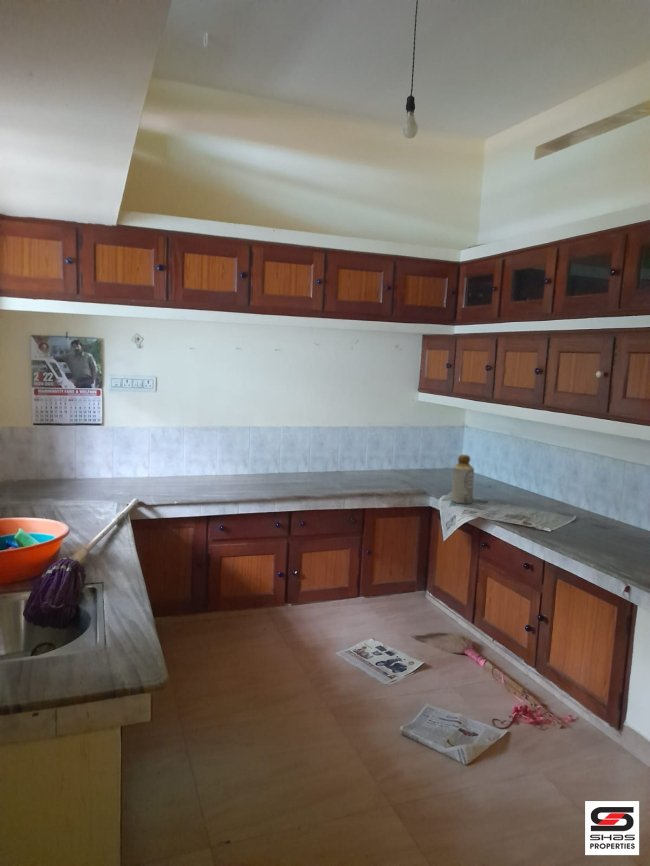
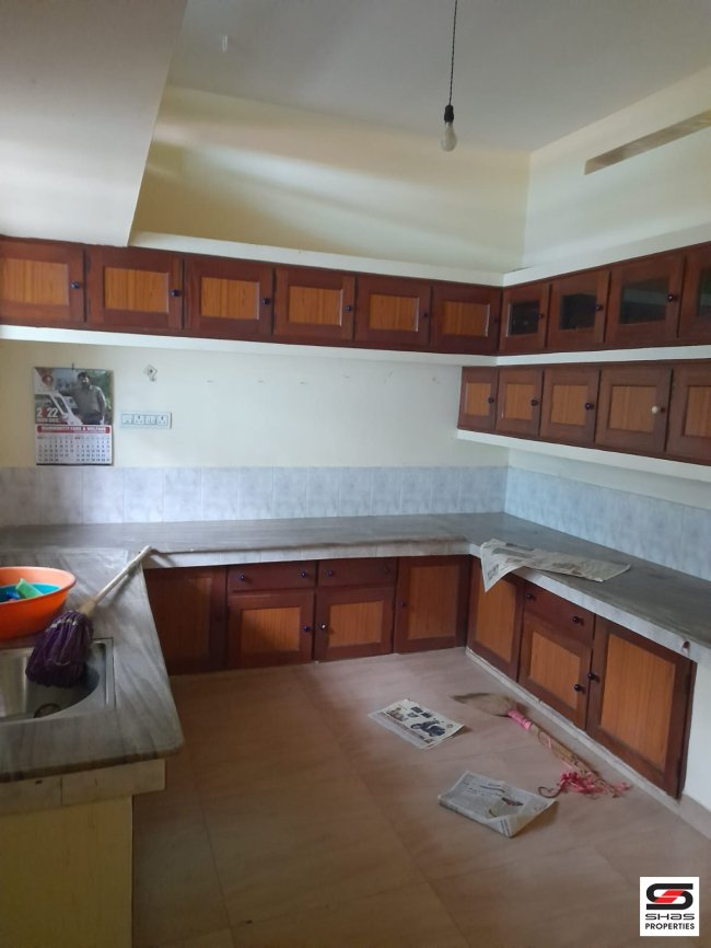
- bottle (463, 478)
